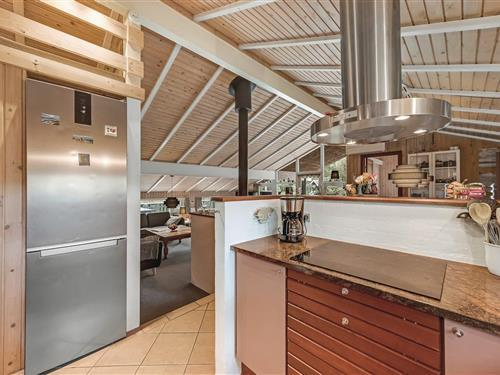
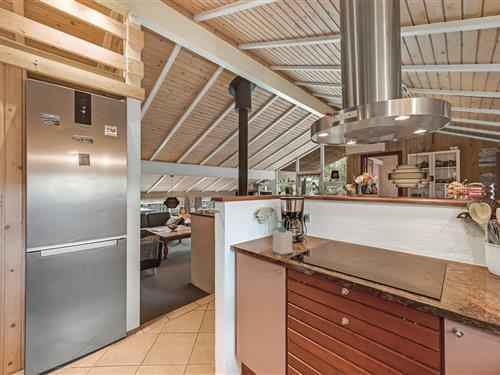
+ soap bottle (282, 236)
